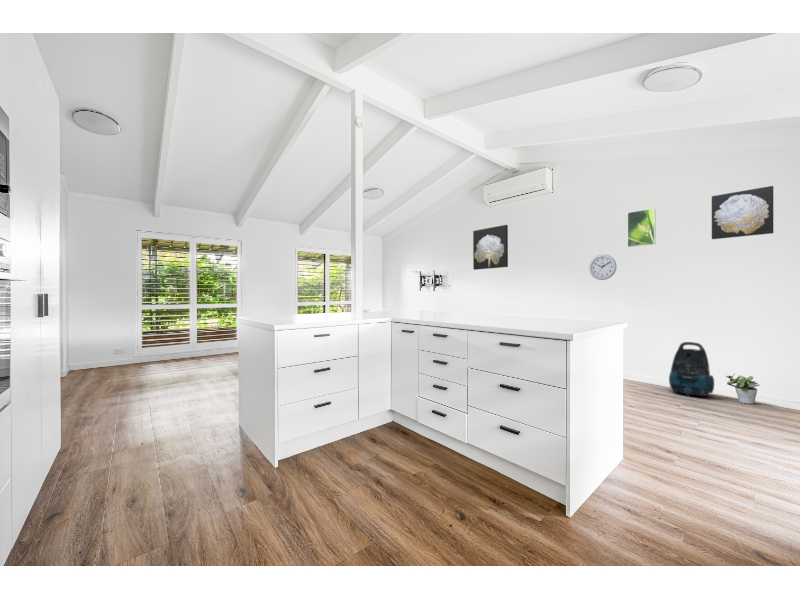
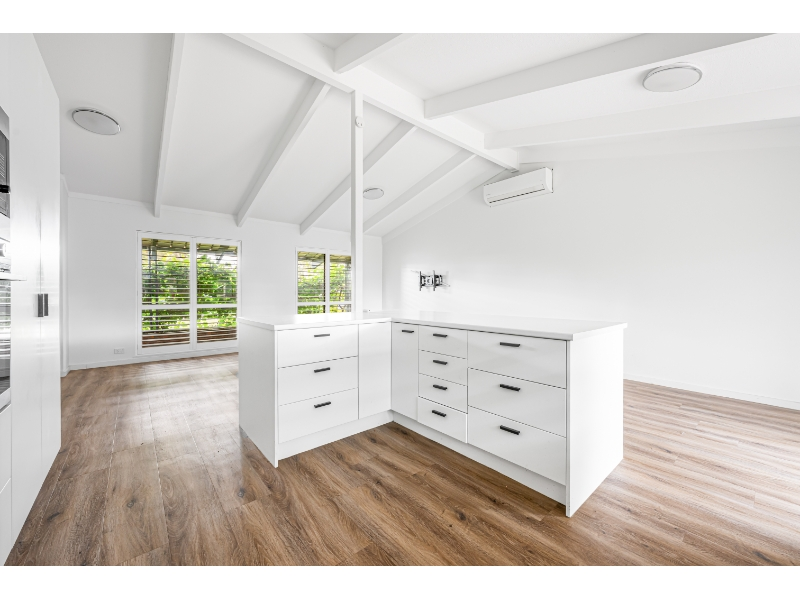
- potted plant (741, 388)
- wall art (489, 248)
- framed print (641, 228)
- wall art (741, 213)
- wall clock (602, 267)
- vacuum cleaner (689, 368)
